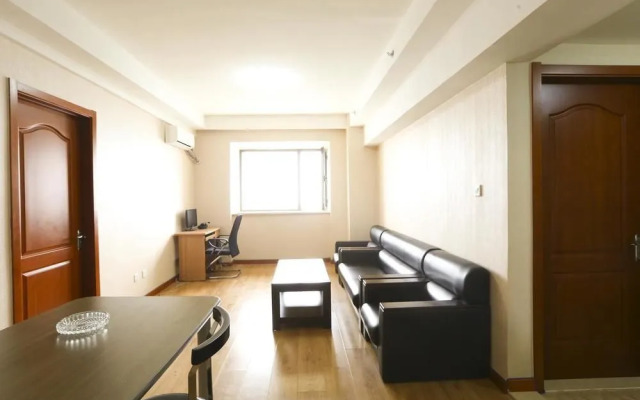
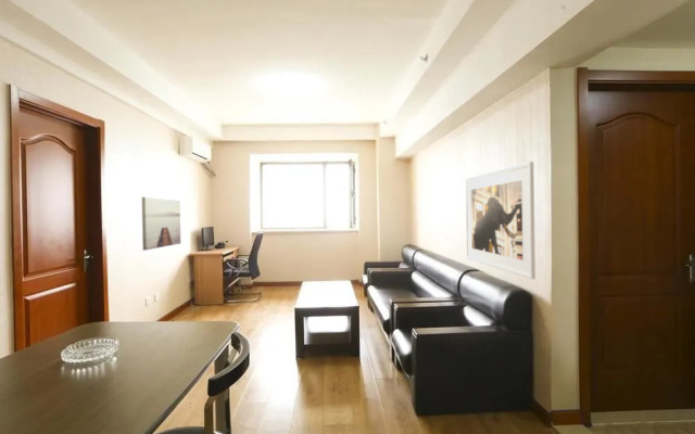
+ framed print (493, 219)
+ wall art (163, 222)
